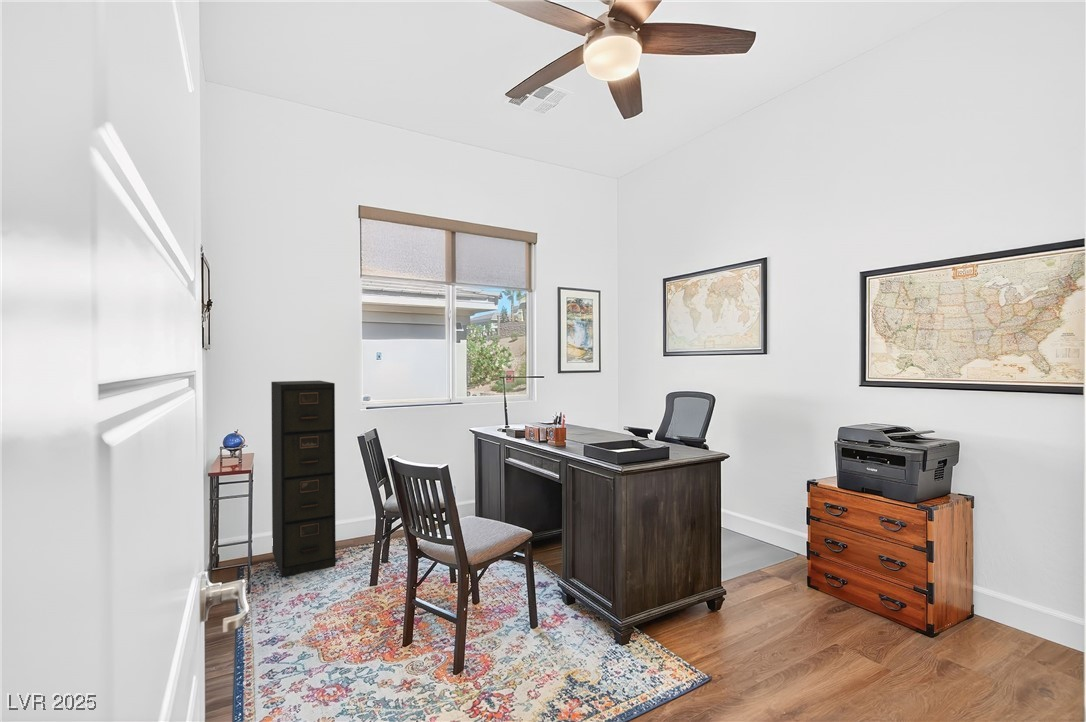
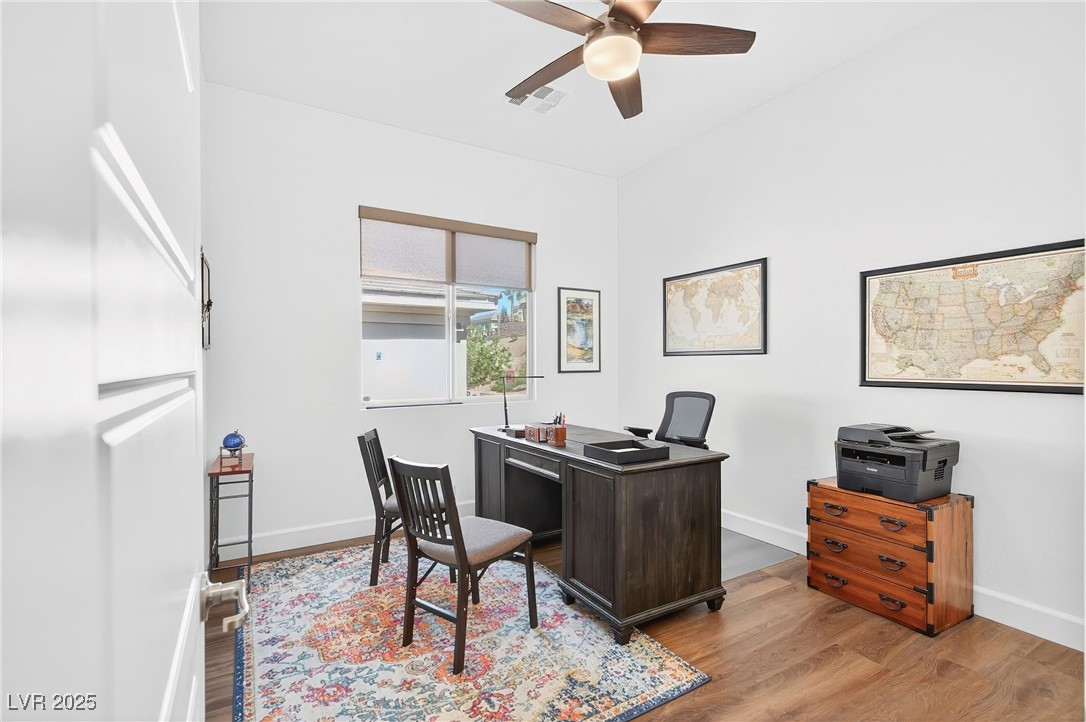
- filing cabinet (302, 471)
